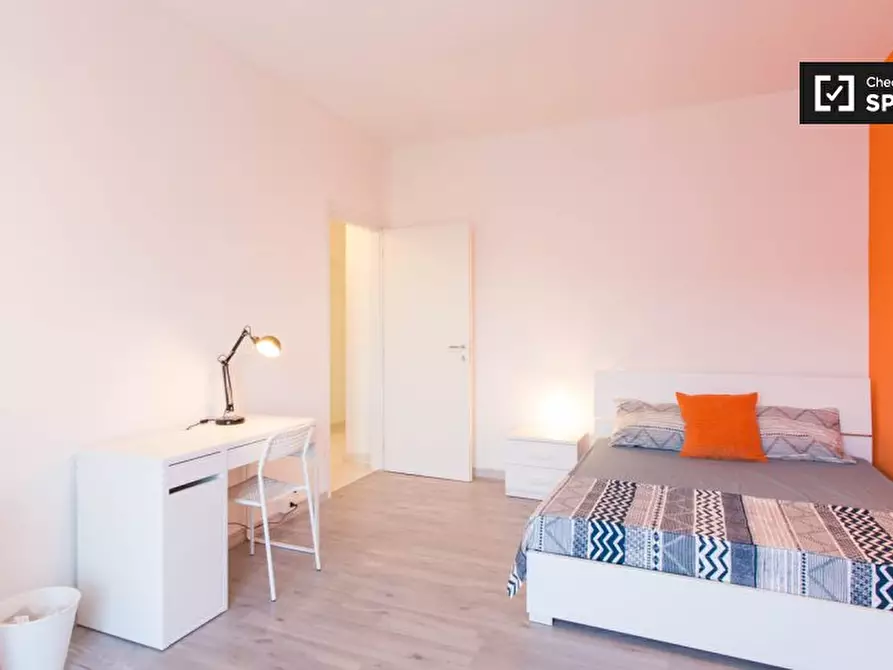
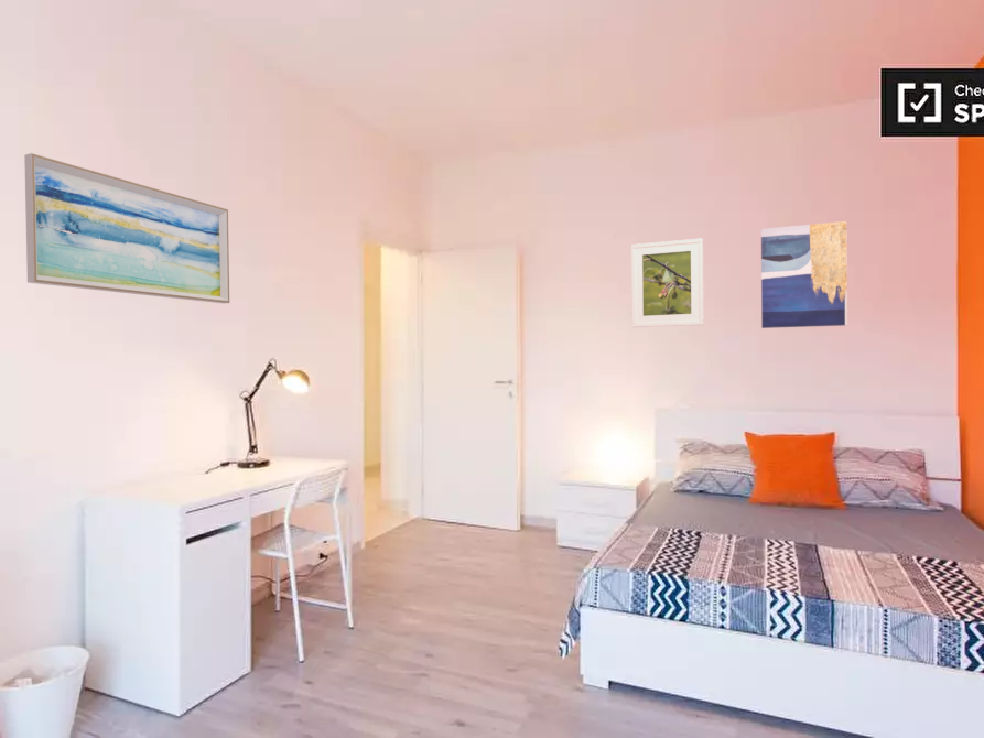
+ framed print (667, 283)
+ wall art (802, 275)
+ wall art (142, 240)
